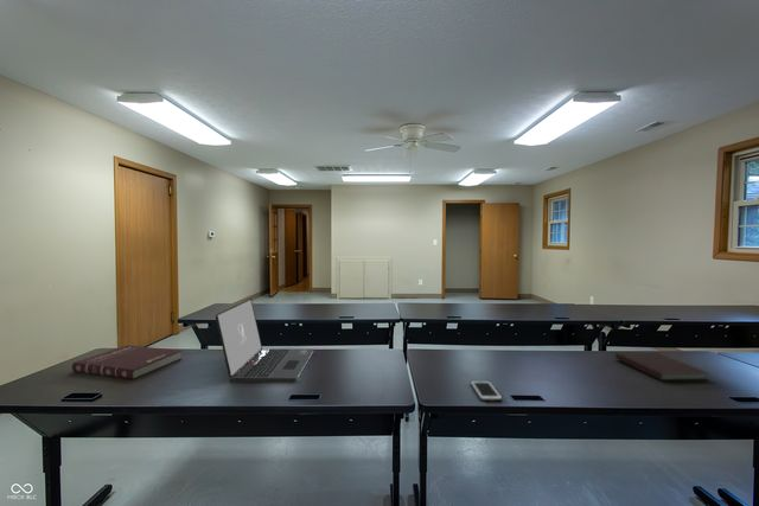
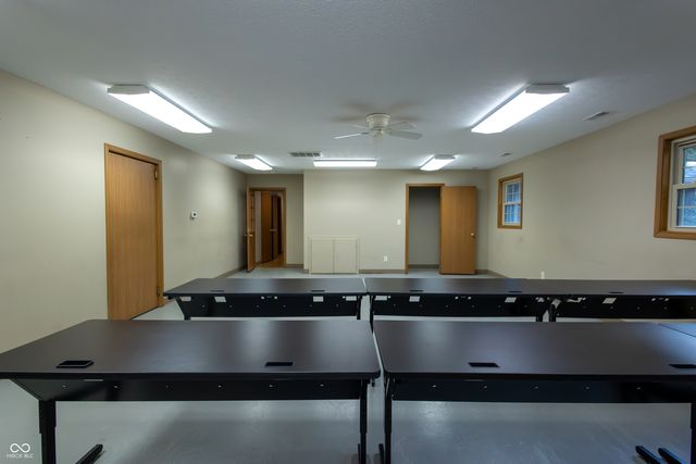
- notebook (658, 365)
- cell phone (485, 390)
- book (129, 360)
- laptop (260, 339)
